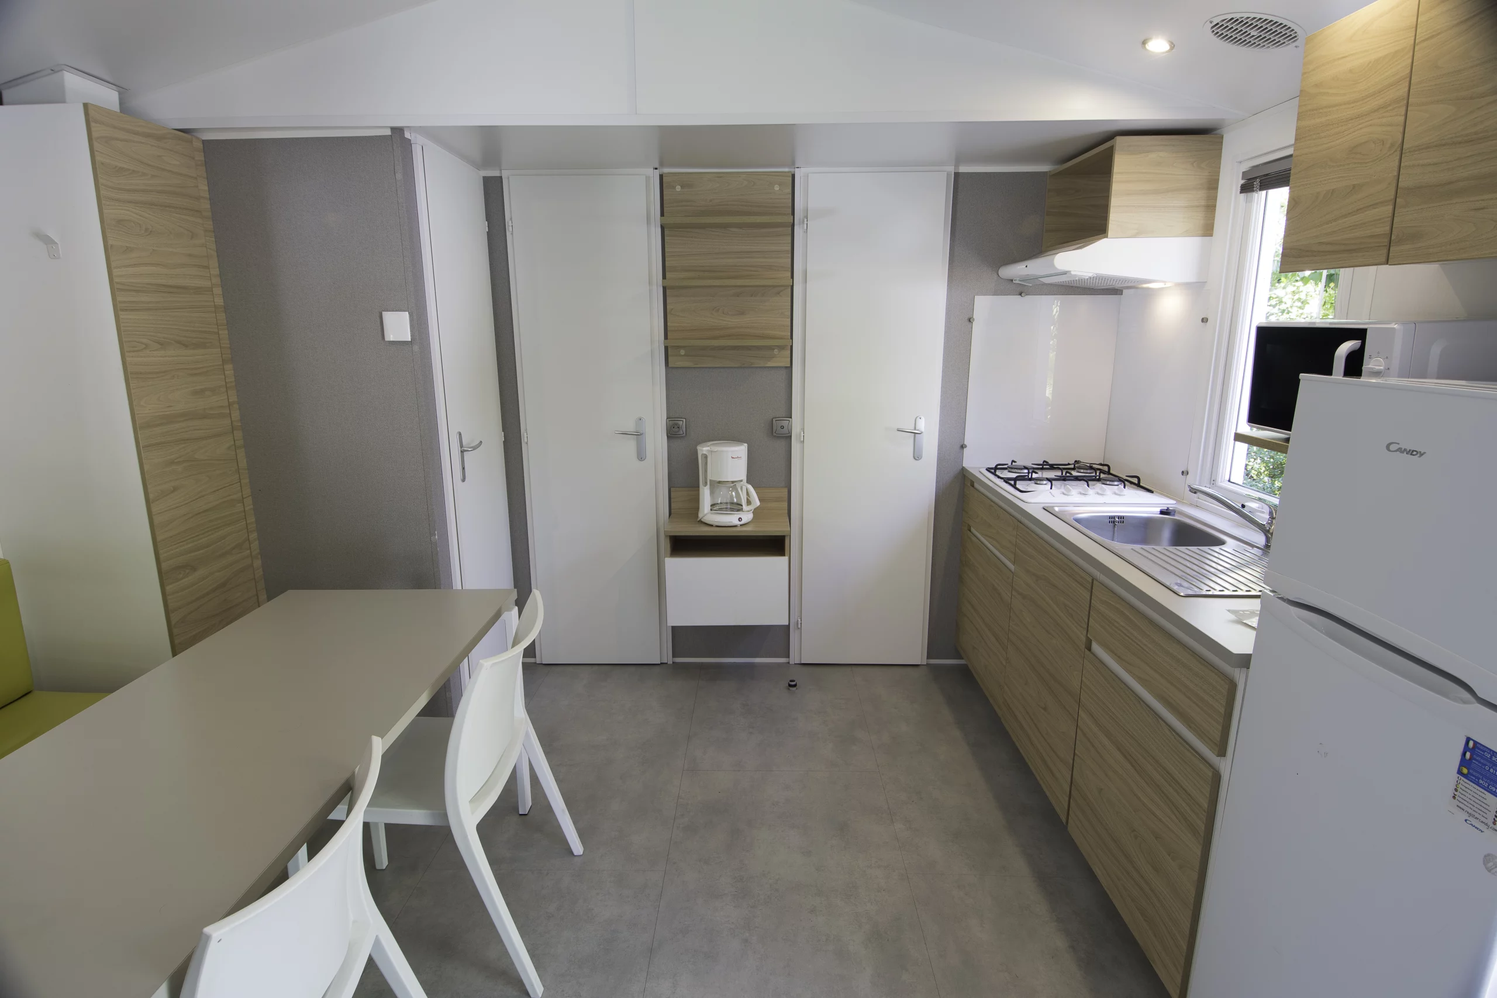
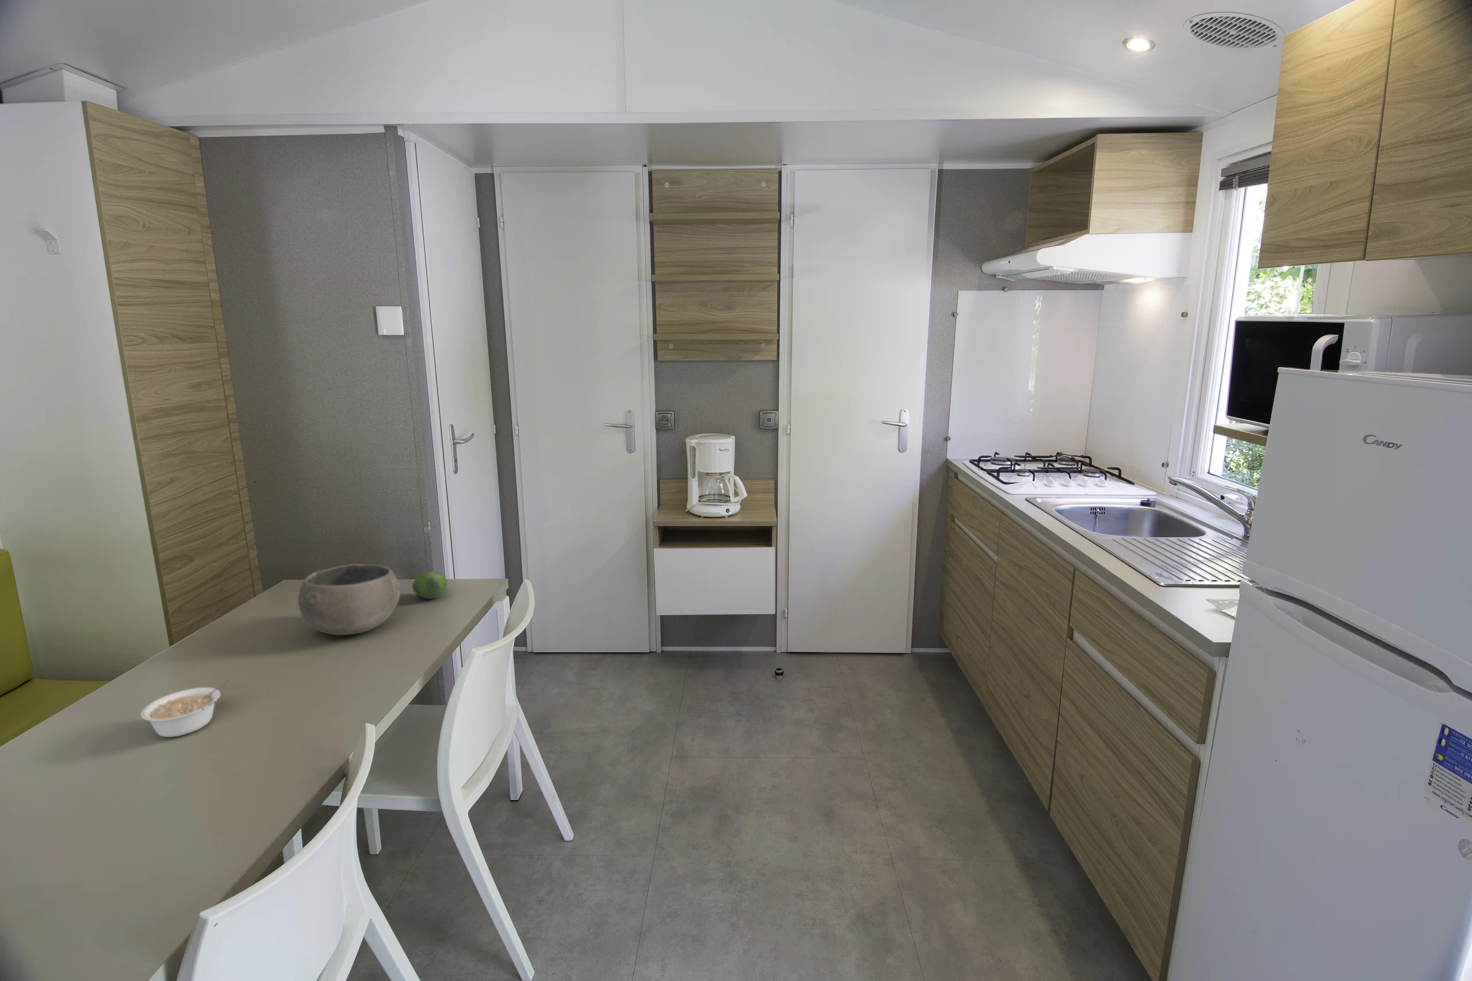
+ bowl (350, 601)
+ legume (185, 711)
+ fruit (428, 585)
